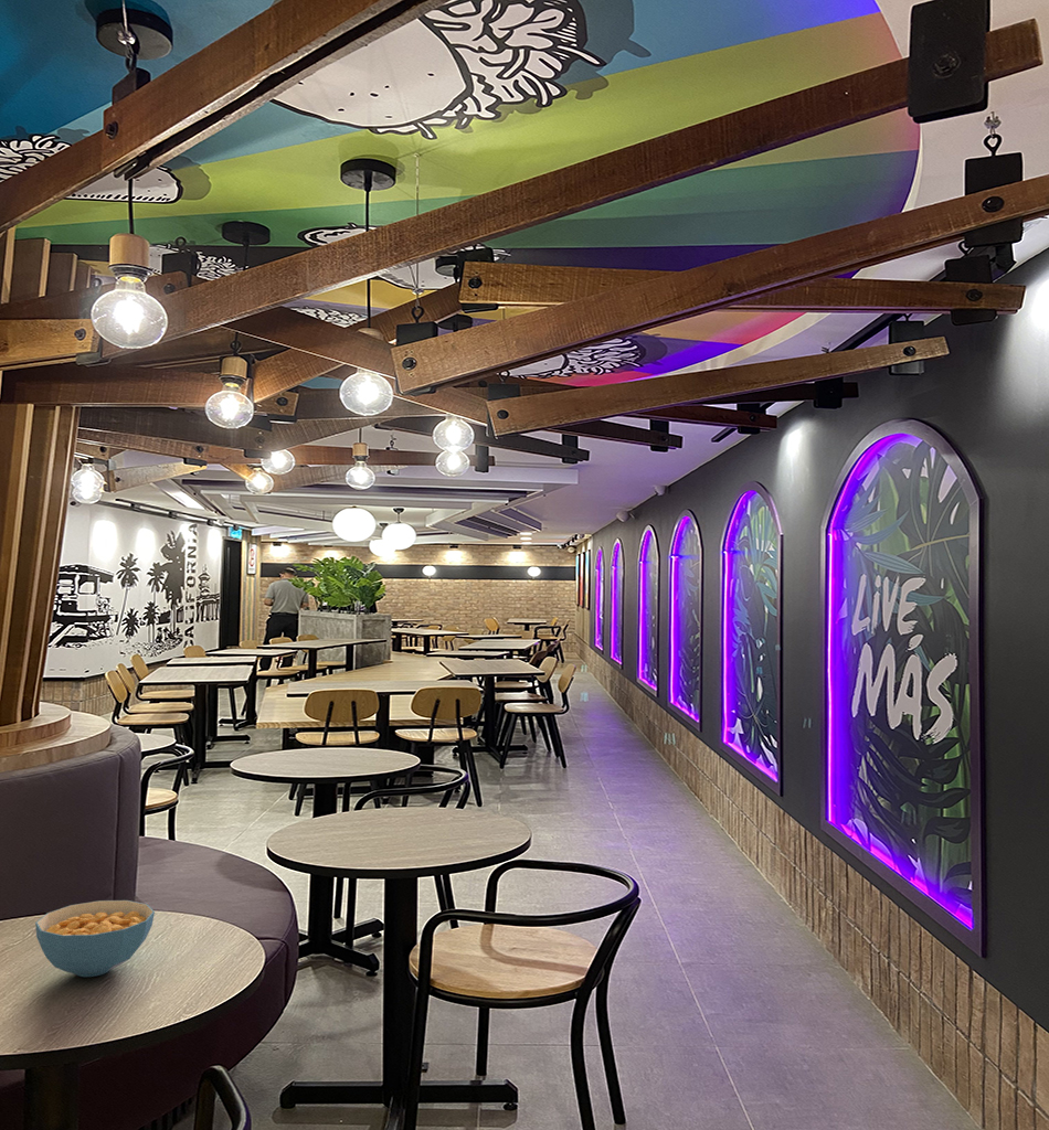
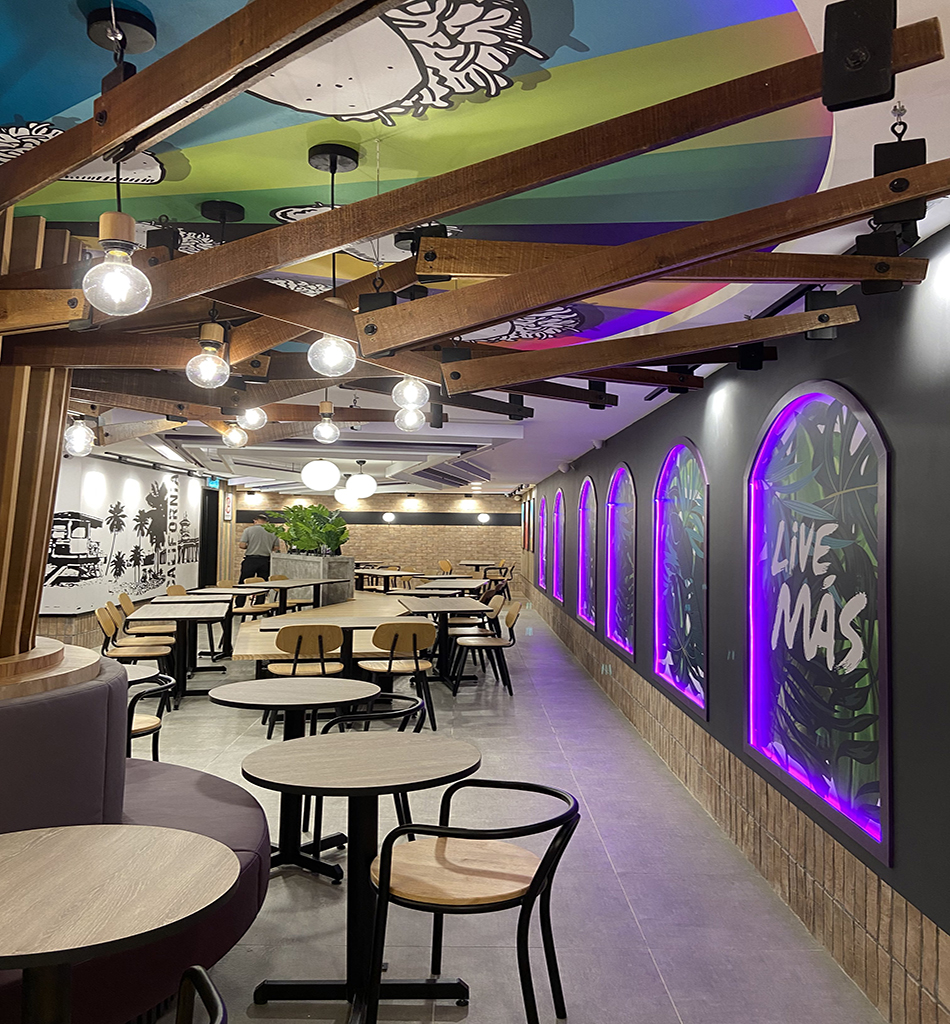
- cereal bowl (94, 944)
